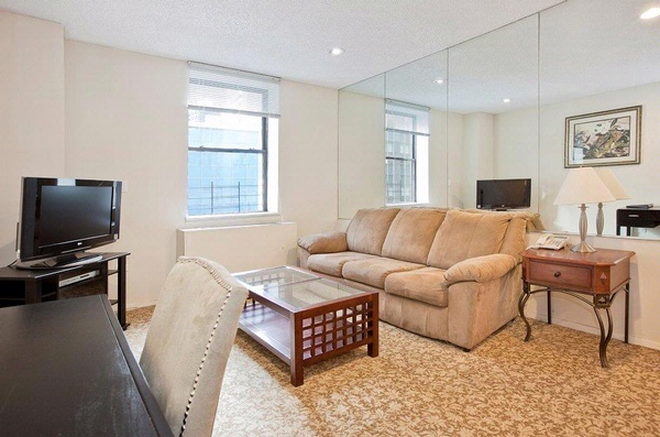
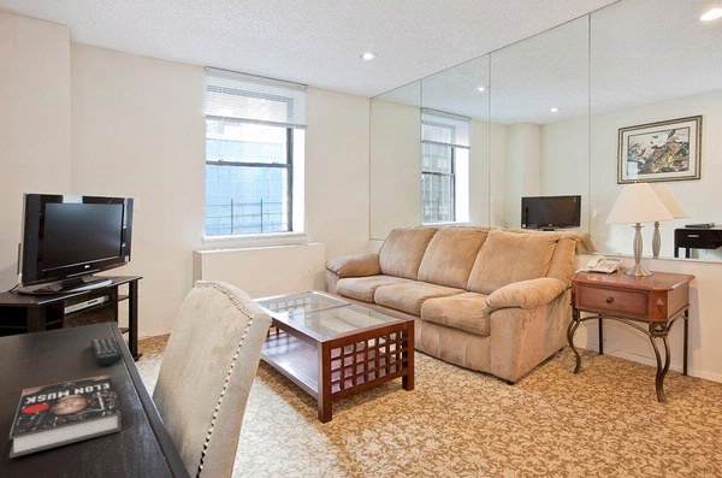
+ remote control (105, 349)
+ book (69, 408)
